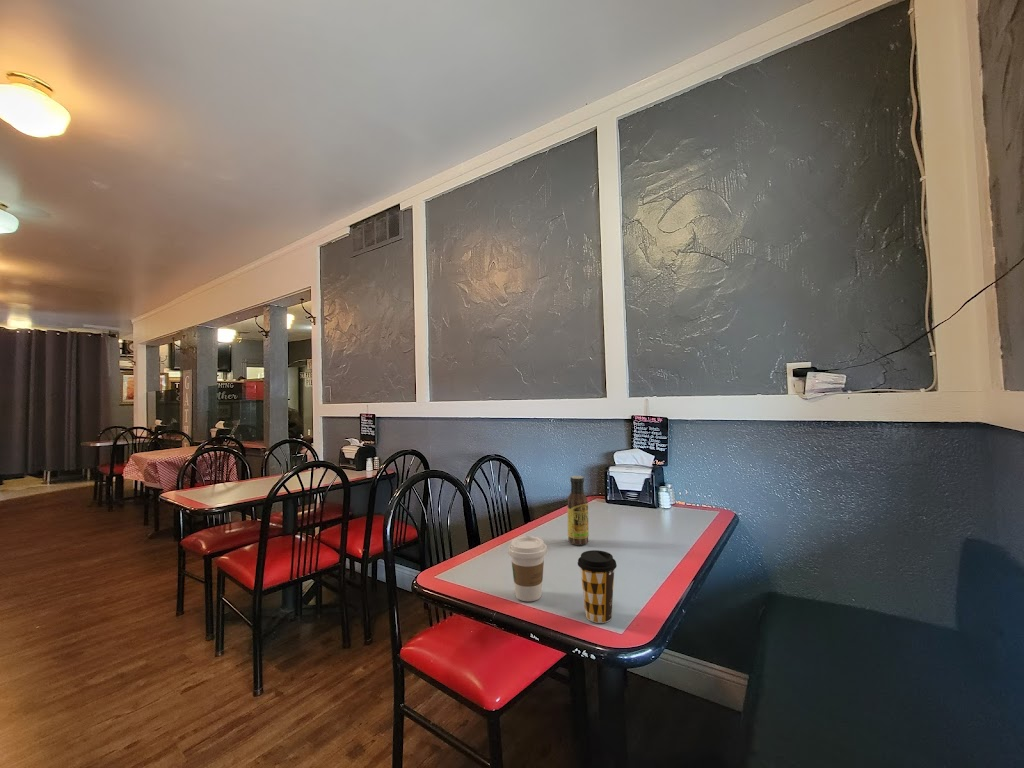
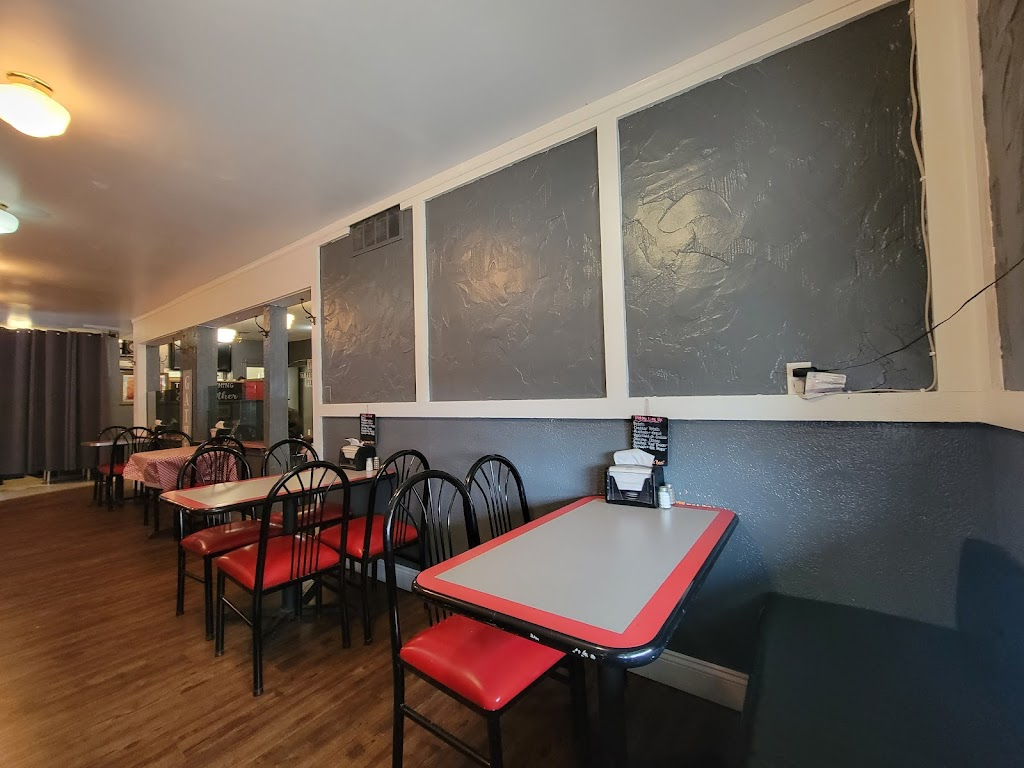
- coffee cup (597, 586)
- coffee cup (527, 568)
- sauce bottle (577, 509)
